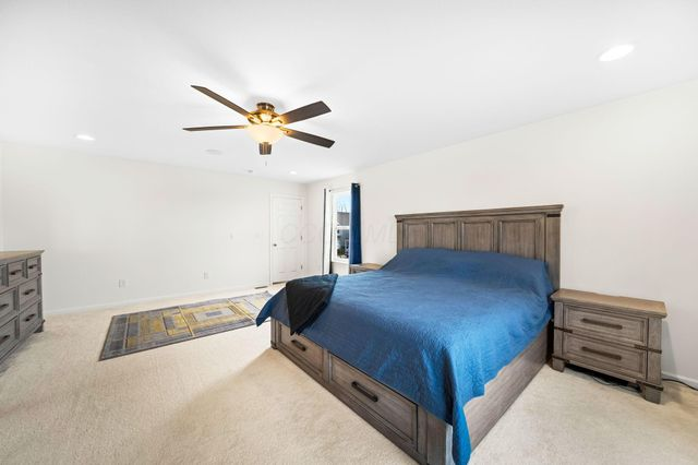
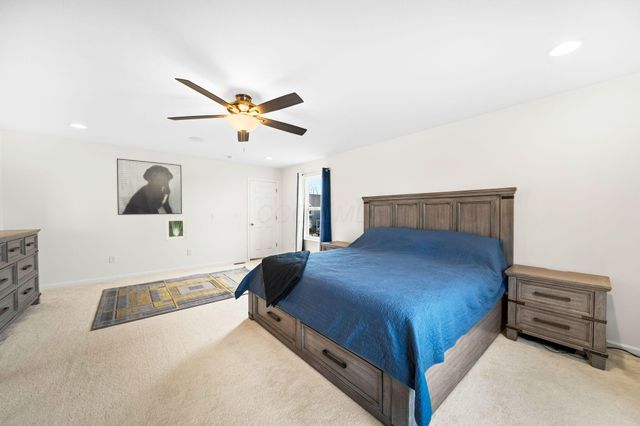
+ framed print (176, 228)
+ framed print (151, 188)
